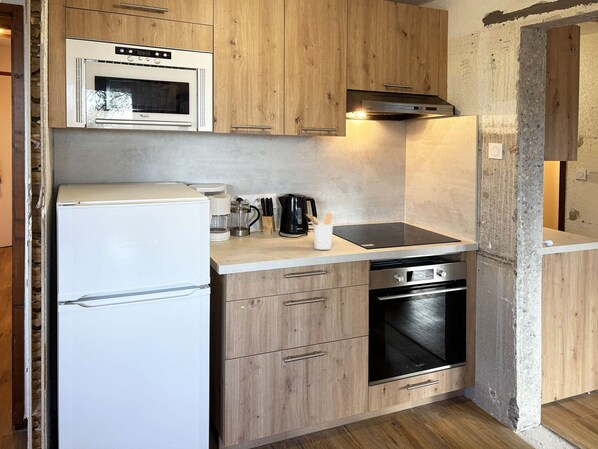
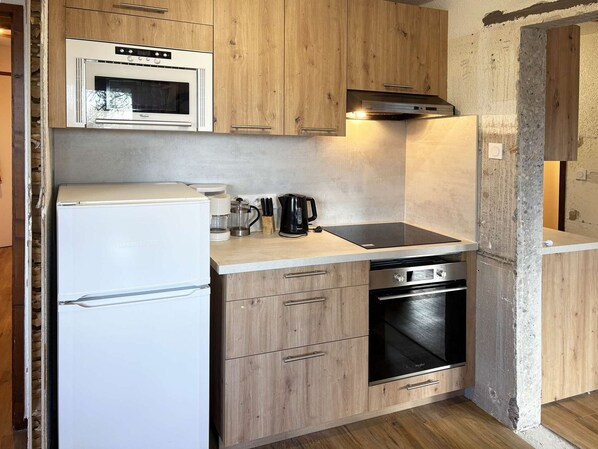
- utensil holder (318, 230)
